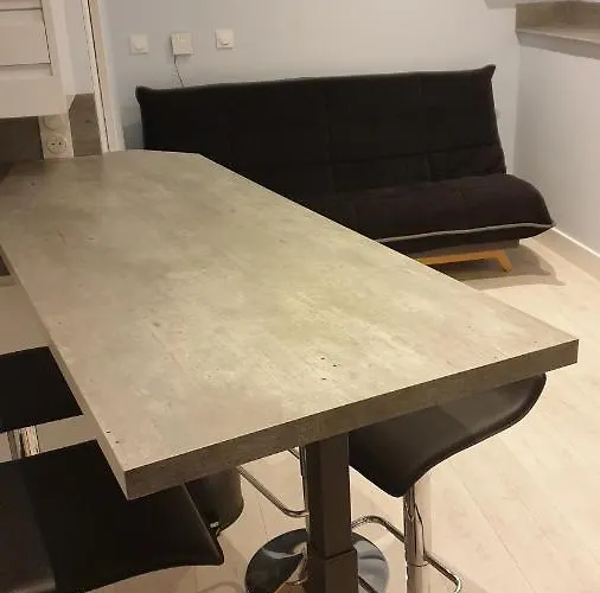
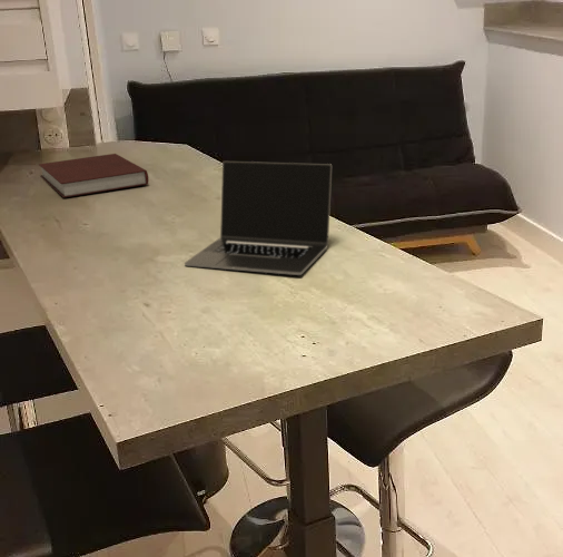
+ notebook (91, 173)
+ laptop (305, 217)
